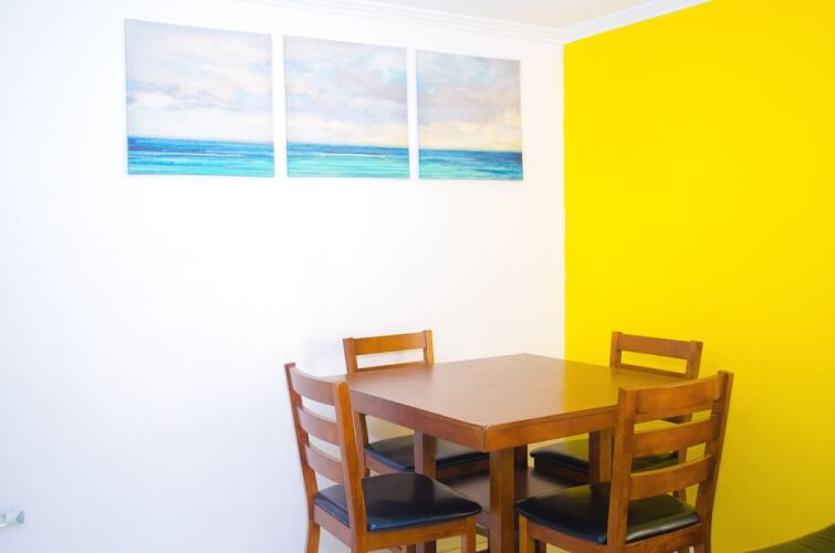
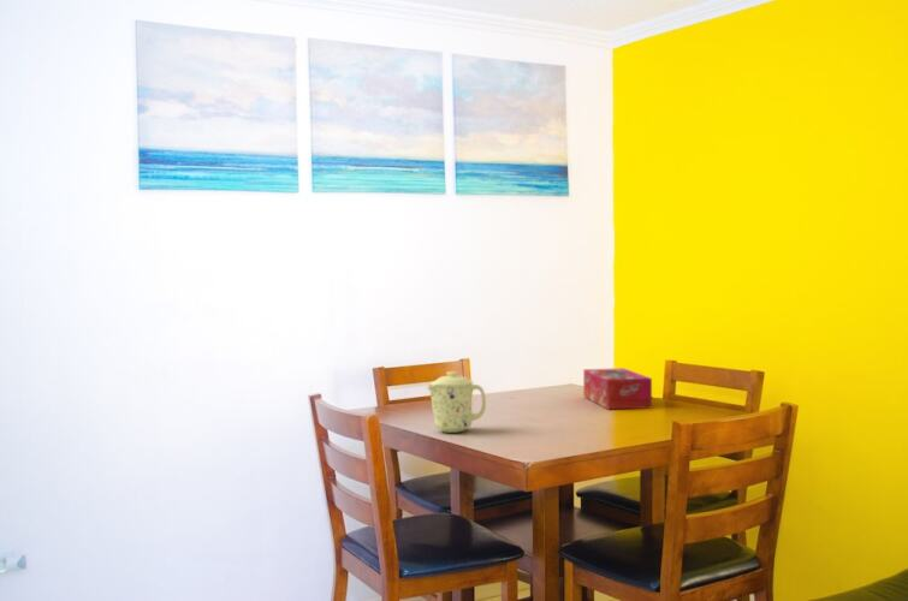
+ mug (456, 400)
+ tissue box (616, 387)
